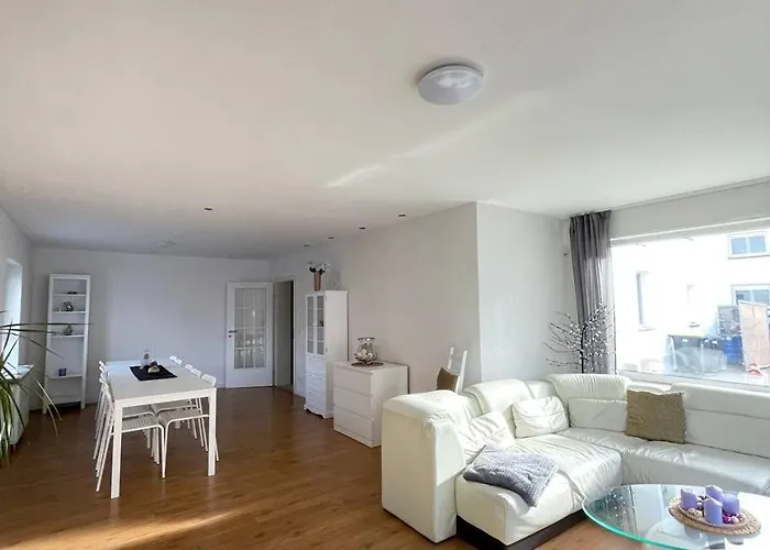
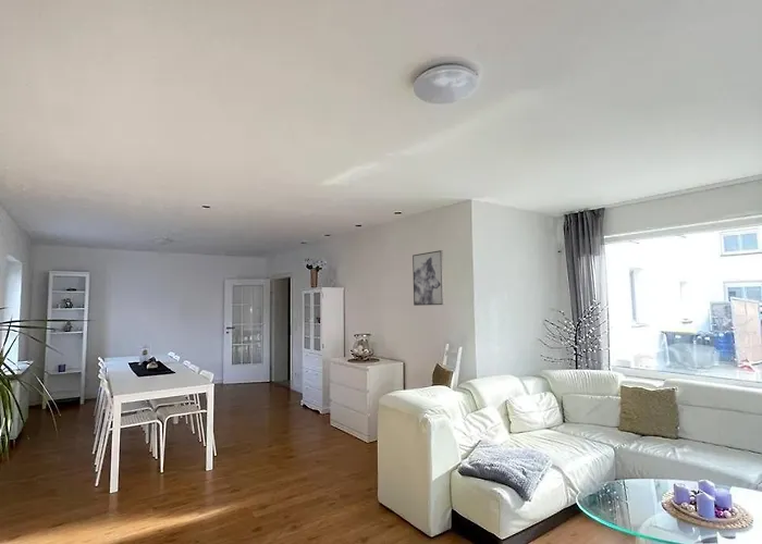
+ wall art (428, 279)
